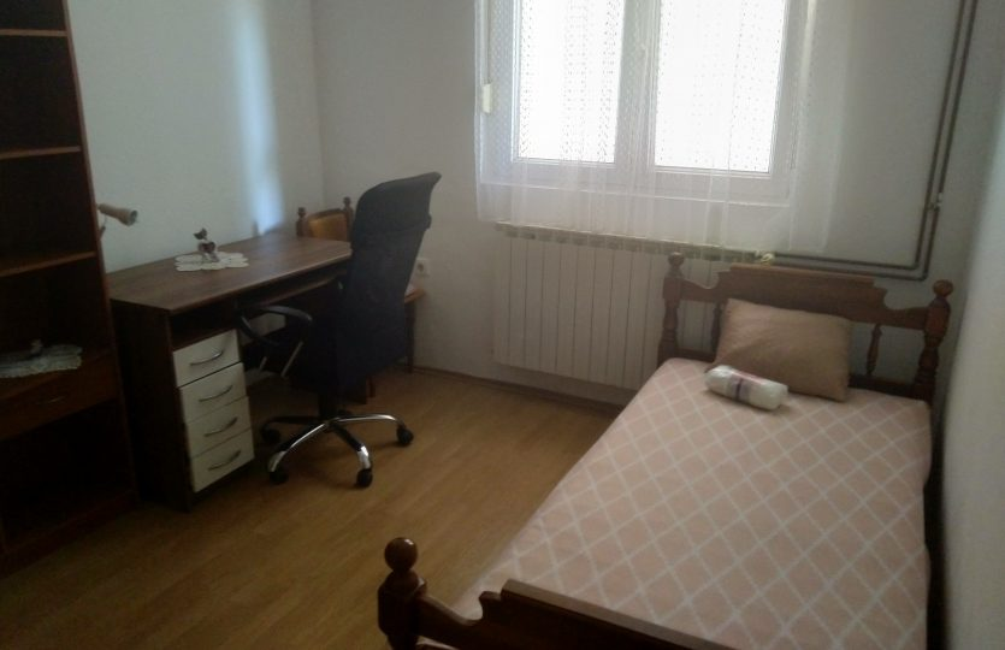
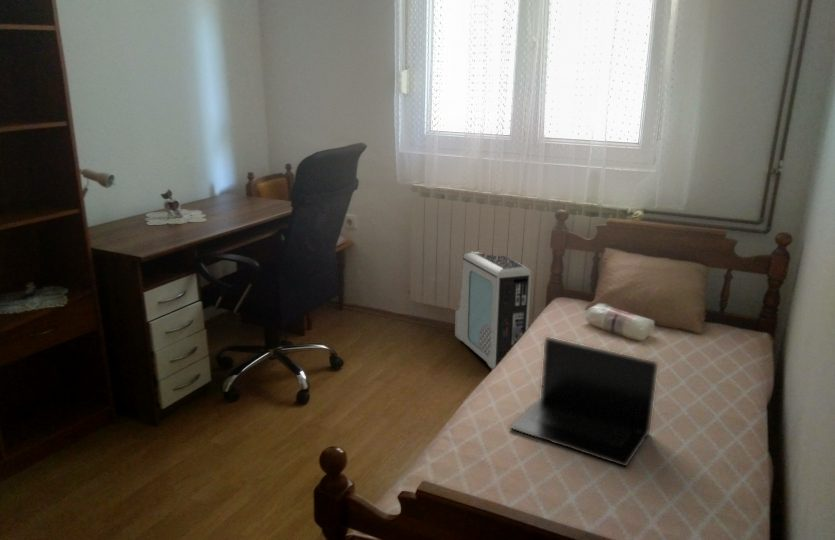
+ air purifier (490, 304)
+ laptop (582, 396)
